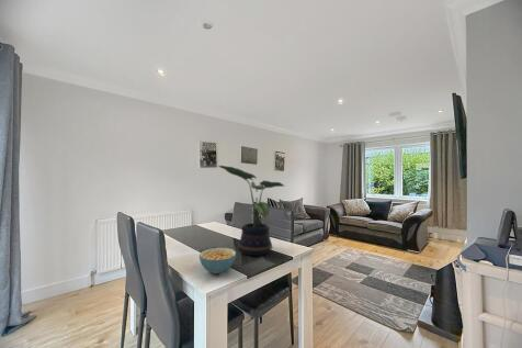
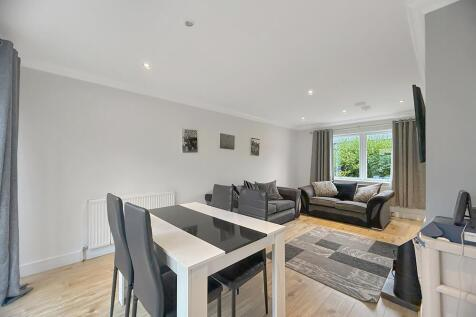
- cereal bowl (217, 261)
- potted plant (254, 206)
